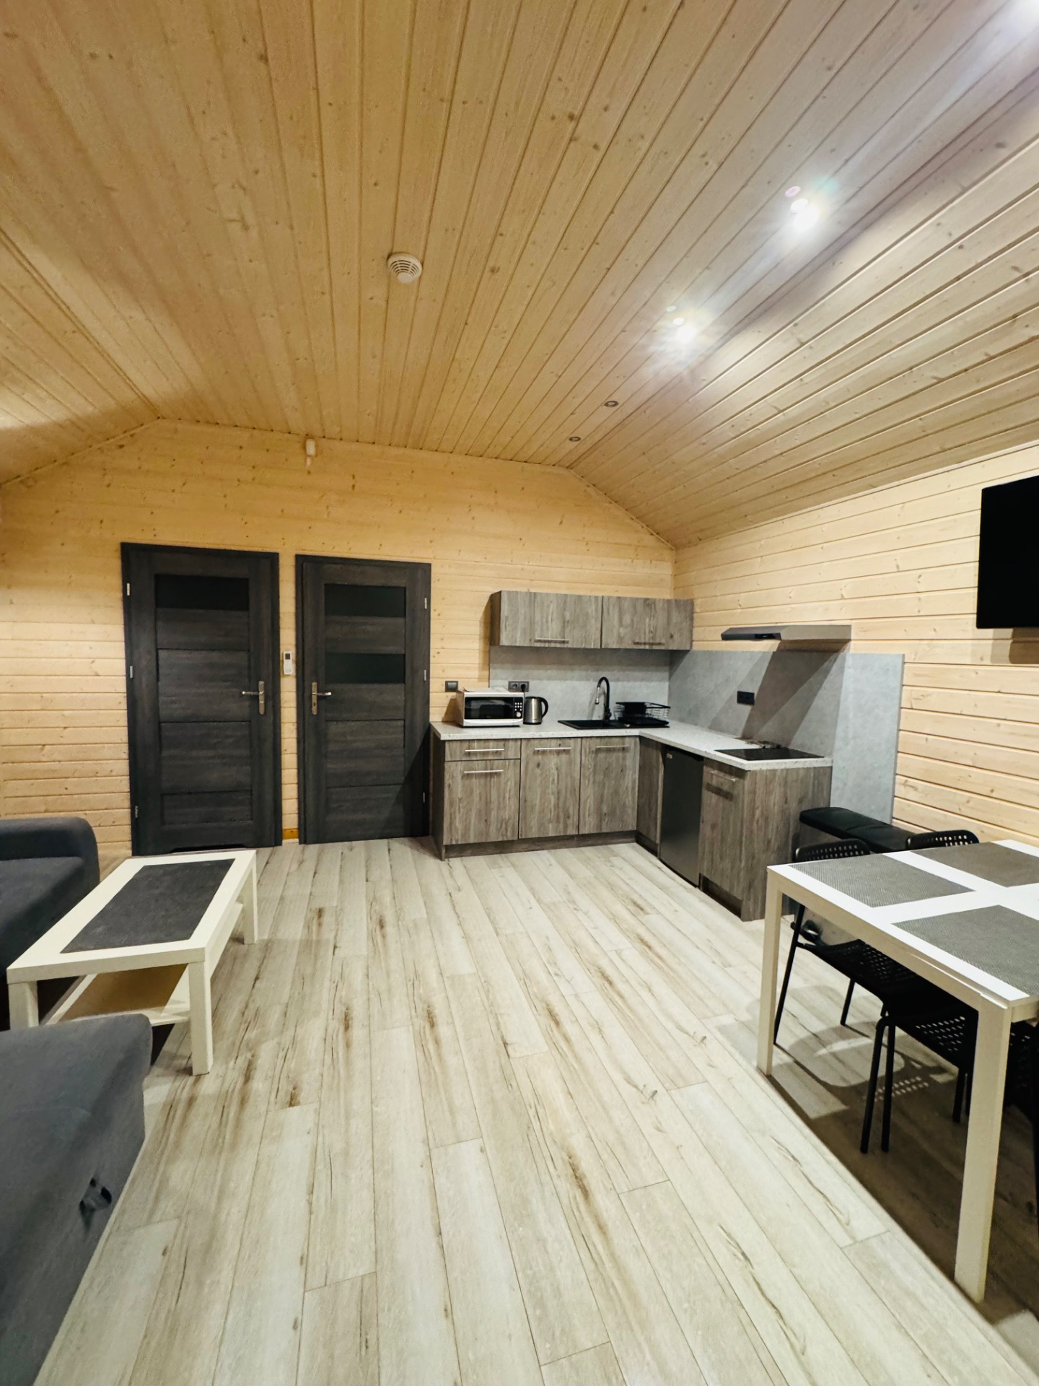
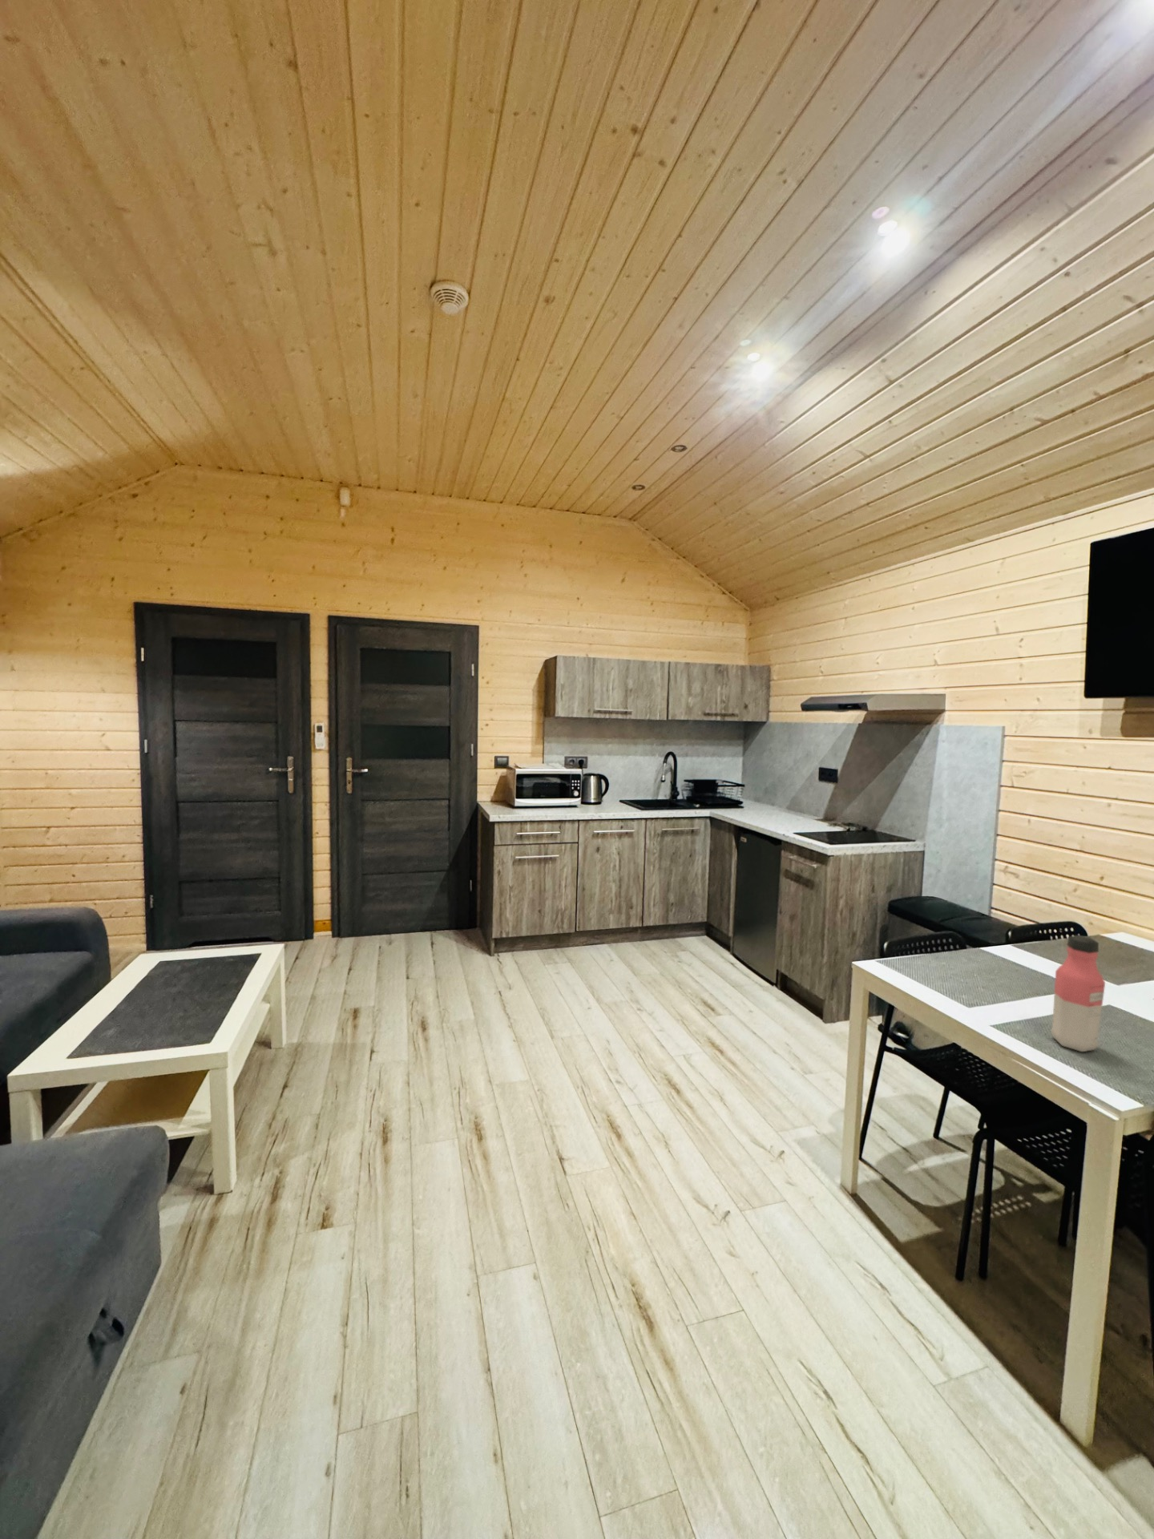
+ water bottle (1078, 991)
